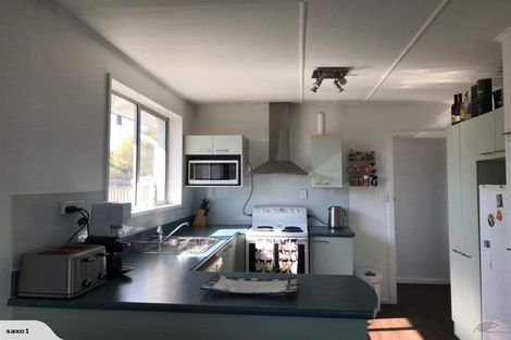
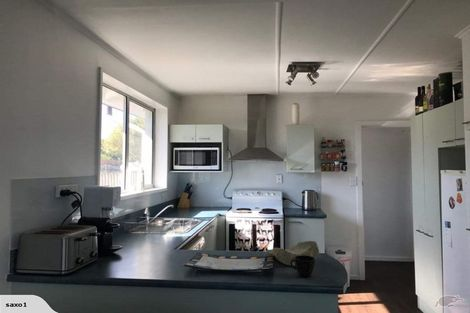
+ decorative bowl (287, 250)
+ cup (303, 266)
